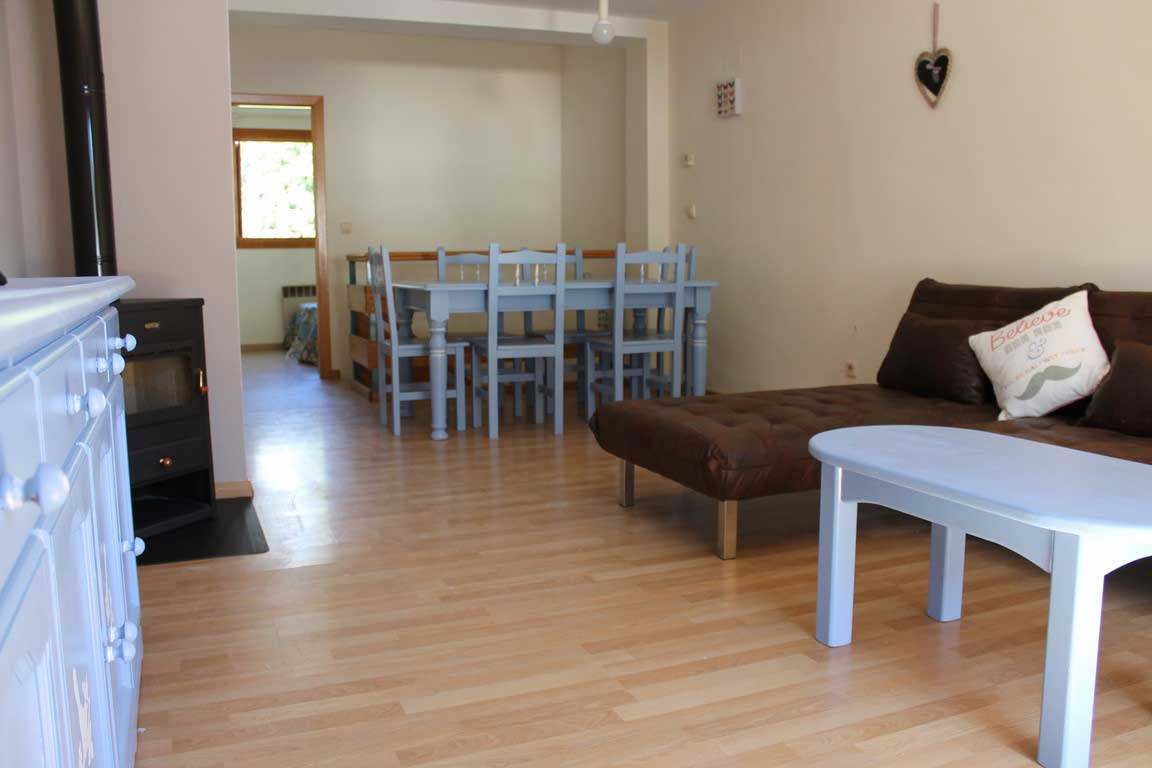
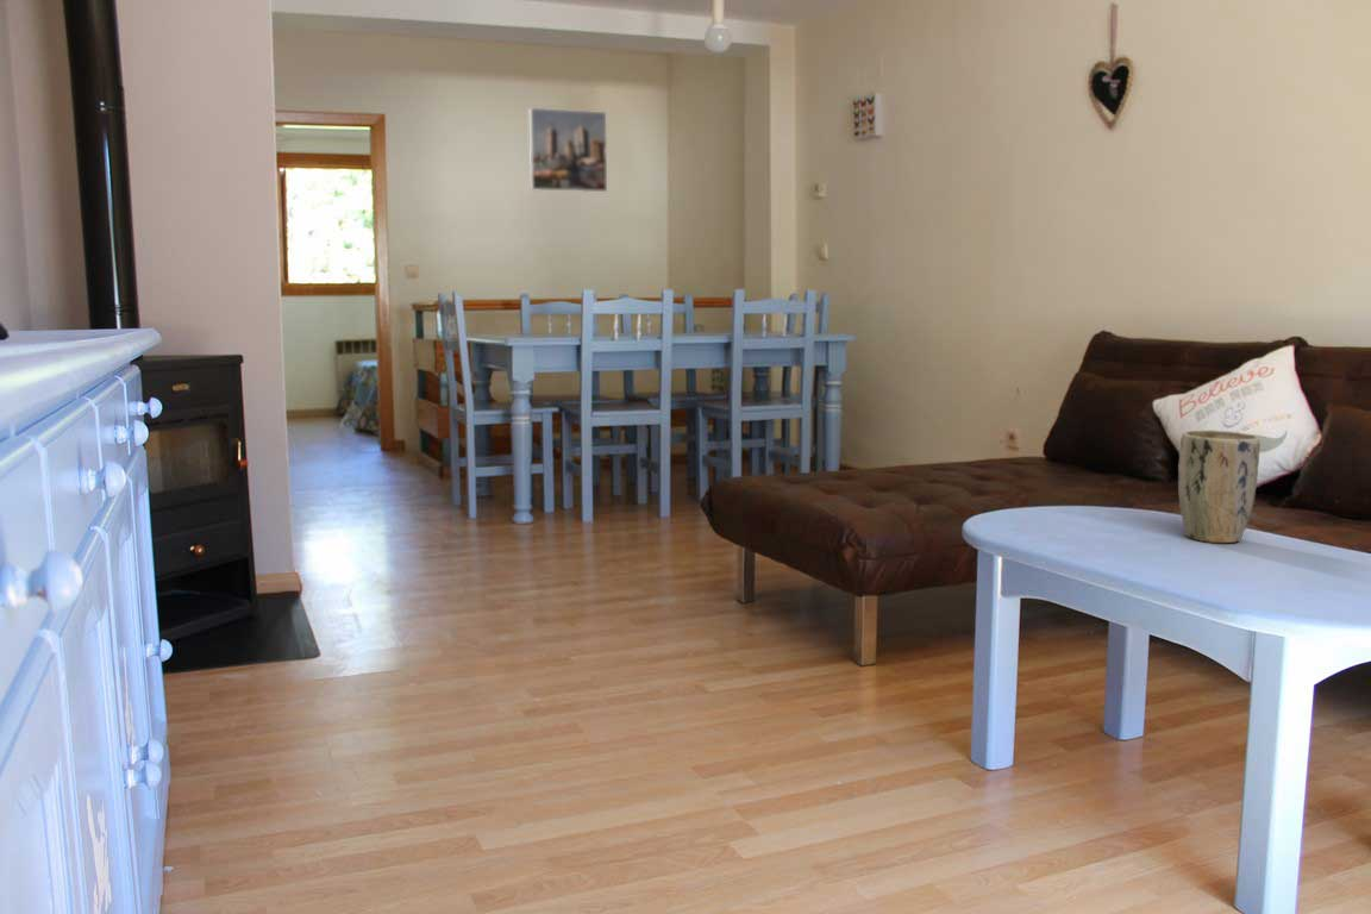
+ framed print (568, 150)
+ plant pot (1215, 486)
